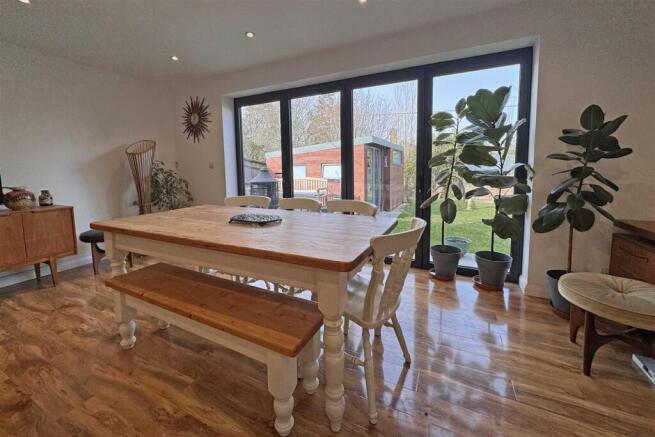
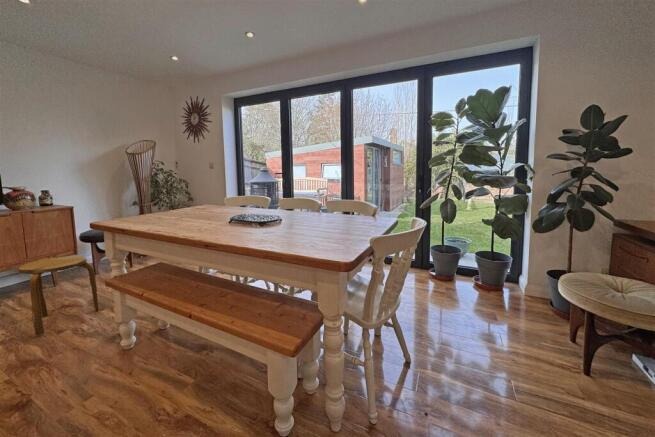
+ stool (43, 296)
